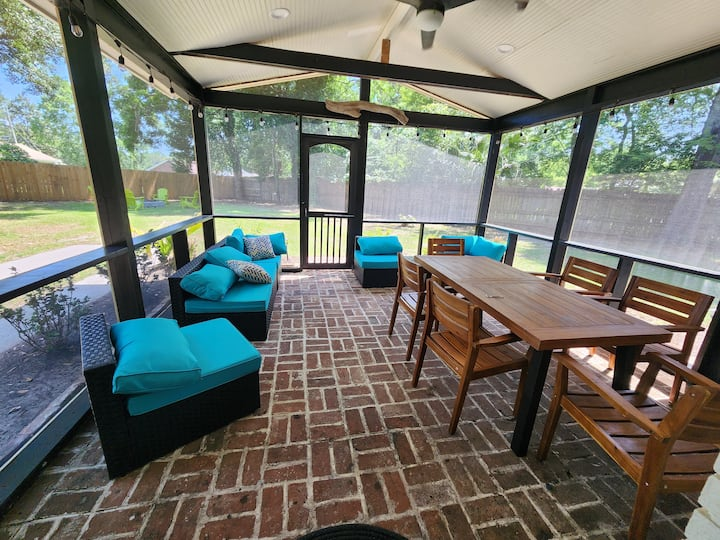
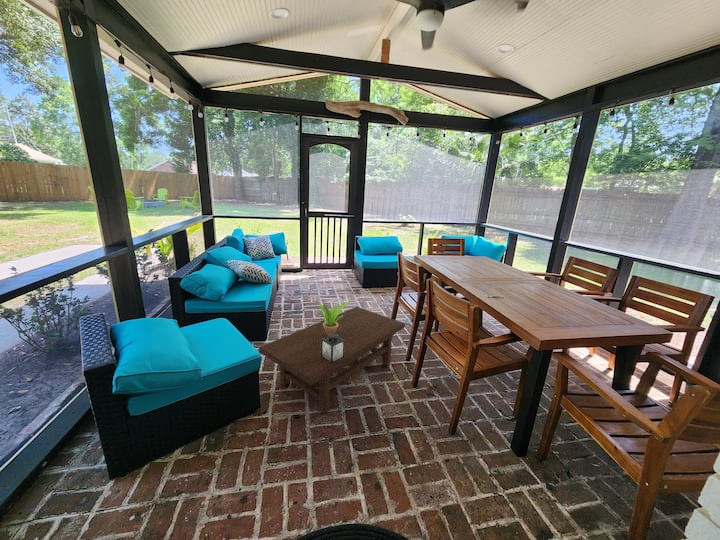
+ lantern (333, 338)
+ coffee table (344, 353)
+ potted plant (329, 316)
